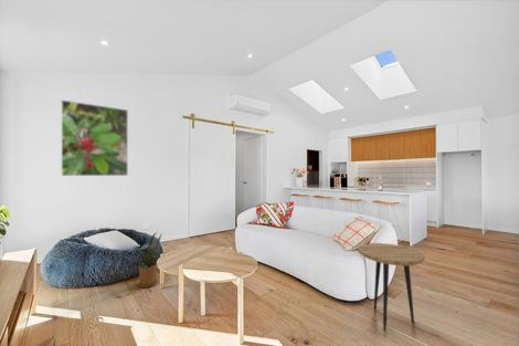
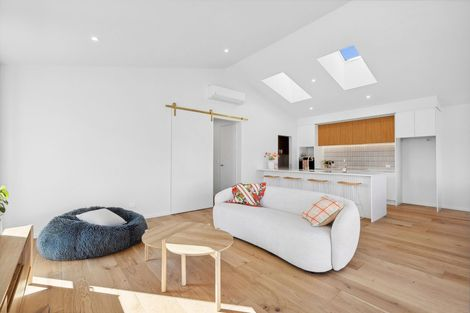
- house plant (146, 259)
- side table (386, 285)
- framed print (96, 140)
